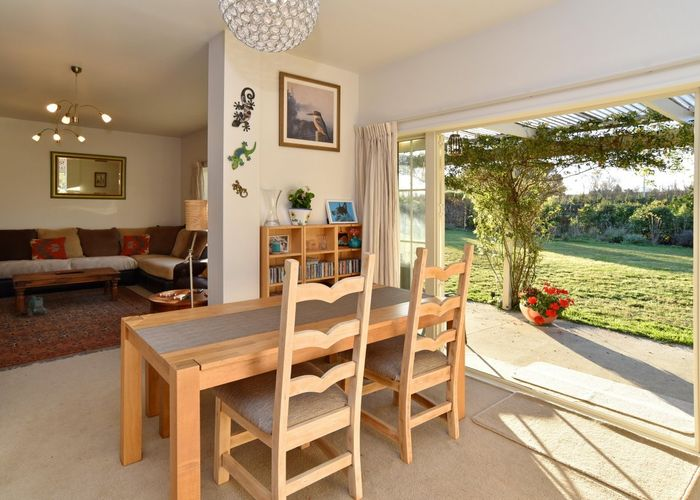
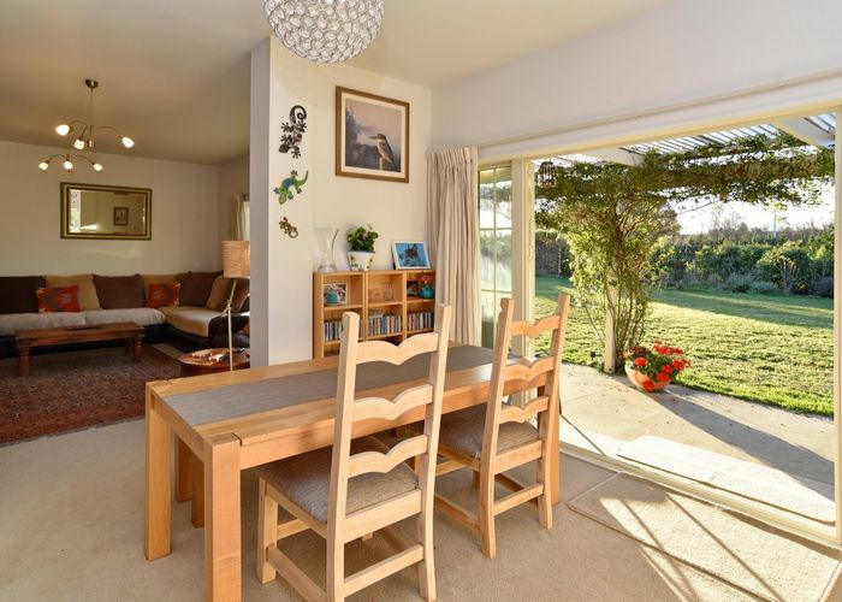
- toy train (35, 305)
